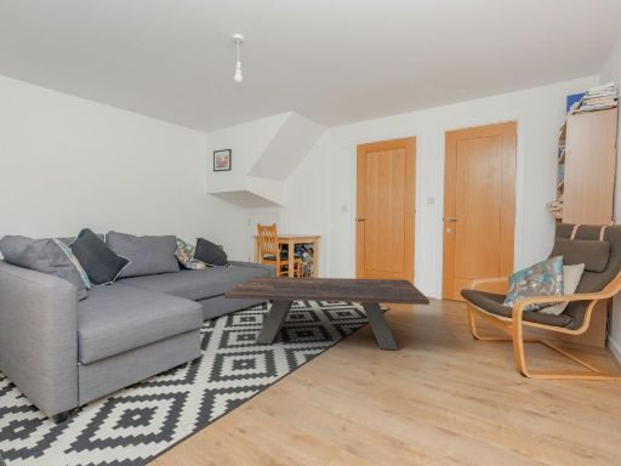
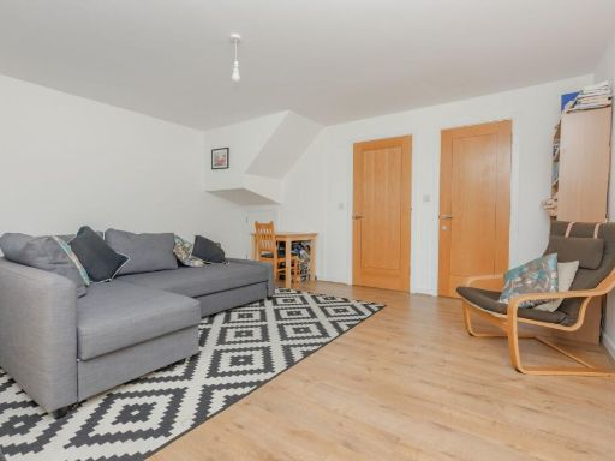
- coffee table (331, 301)
